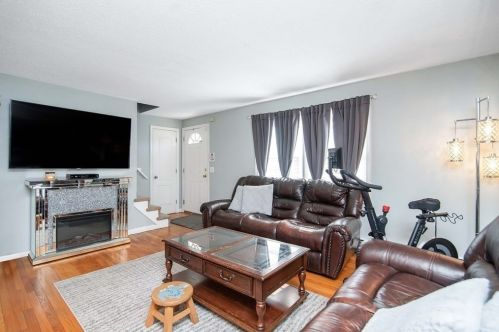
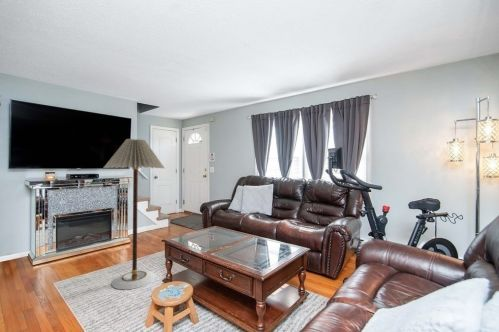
+ floor lamp (135, 209)
